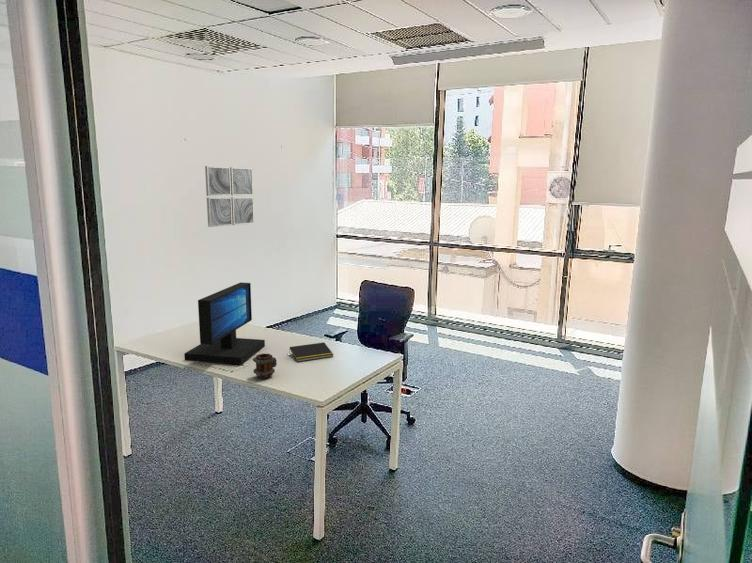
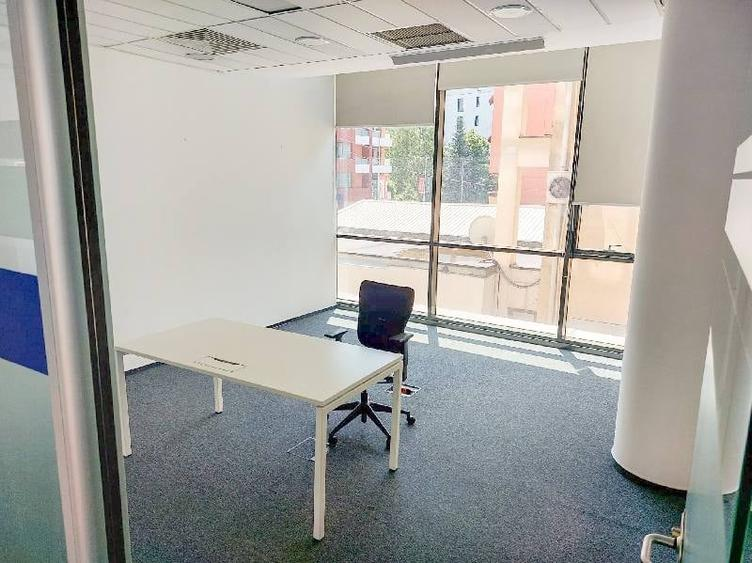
- notepad (311, 351)
- monitor (225, 322)
- wall art (230, 195)
- mug (266, 365)
